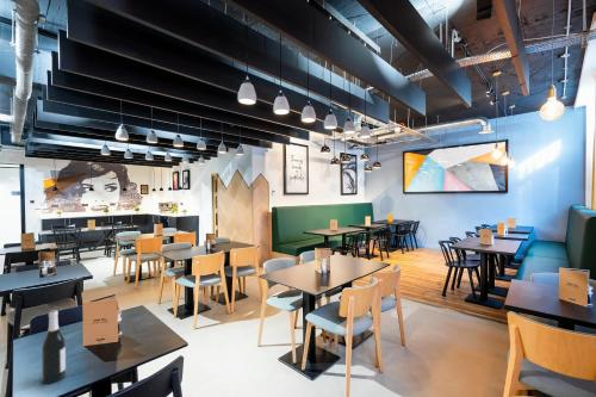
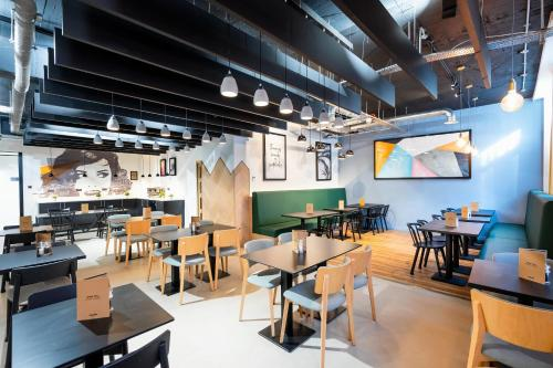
- wine bottle (54, 343)
